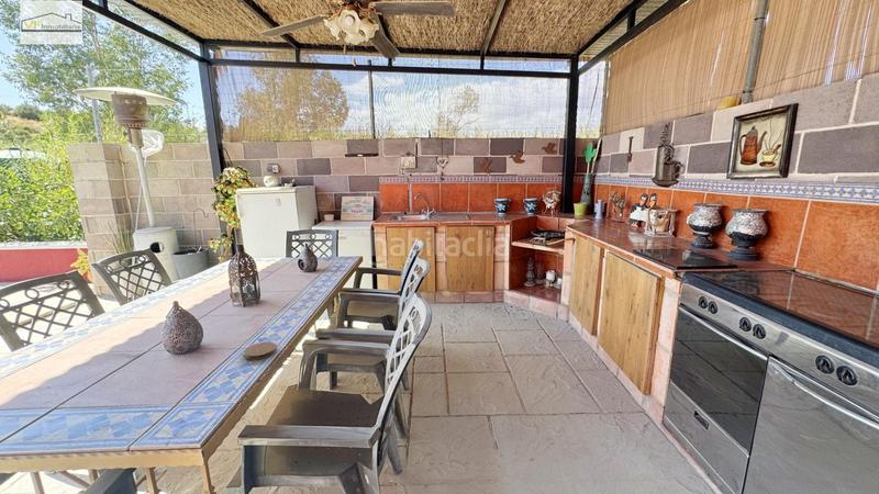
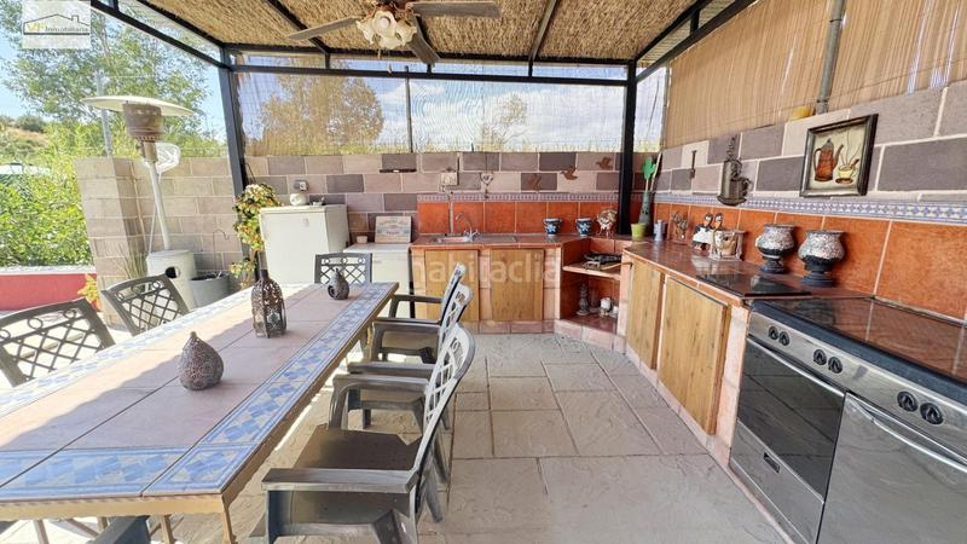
- coaster (260, 350)
